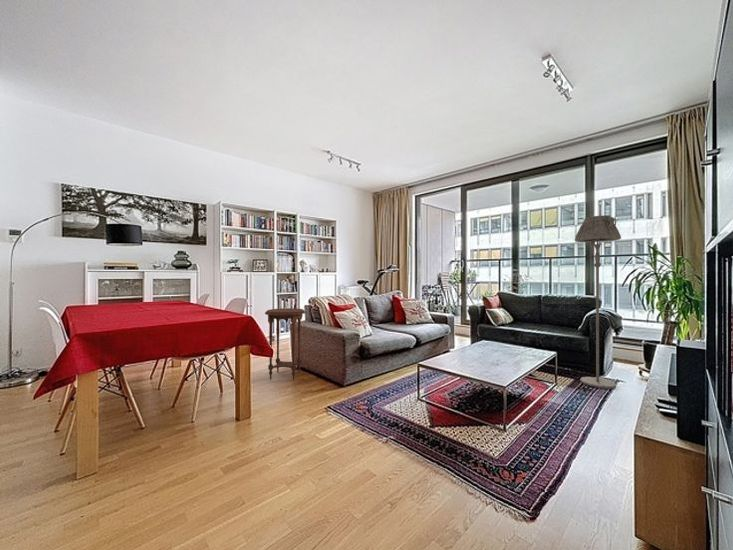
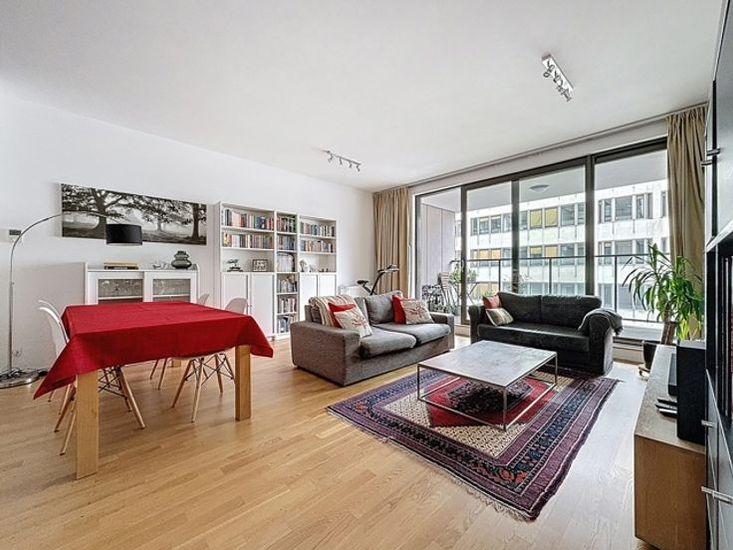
- side table (292, 343)
- floor lamp (597, 300)
